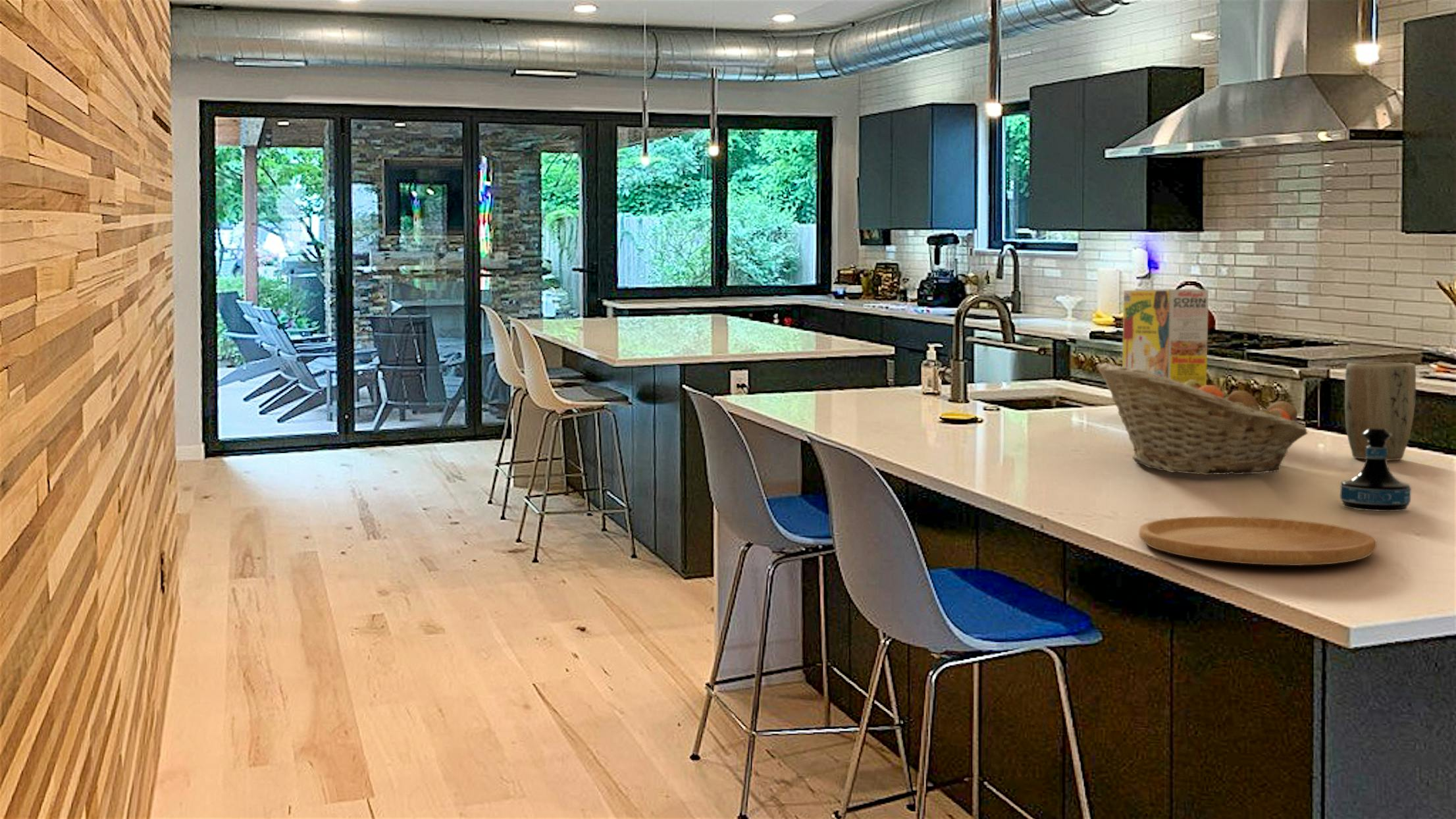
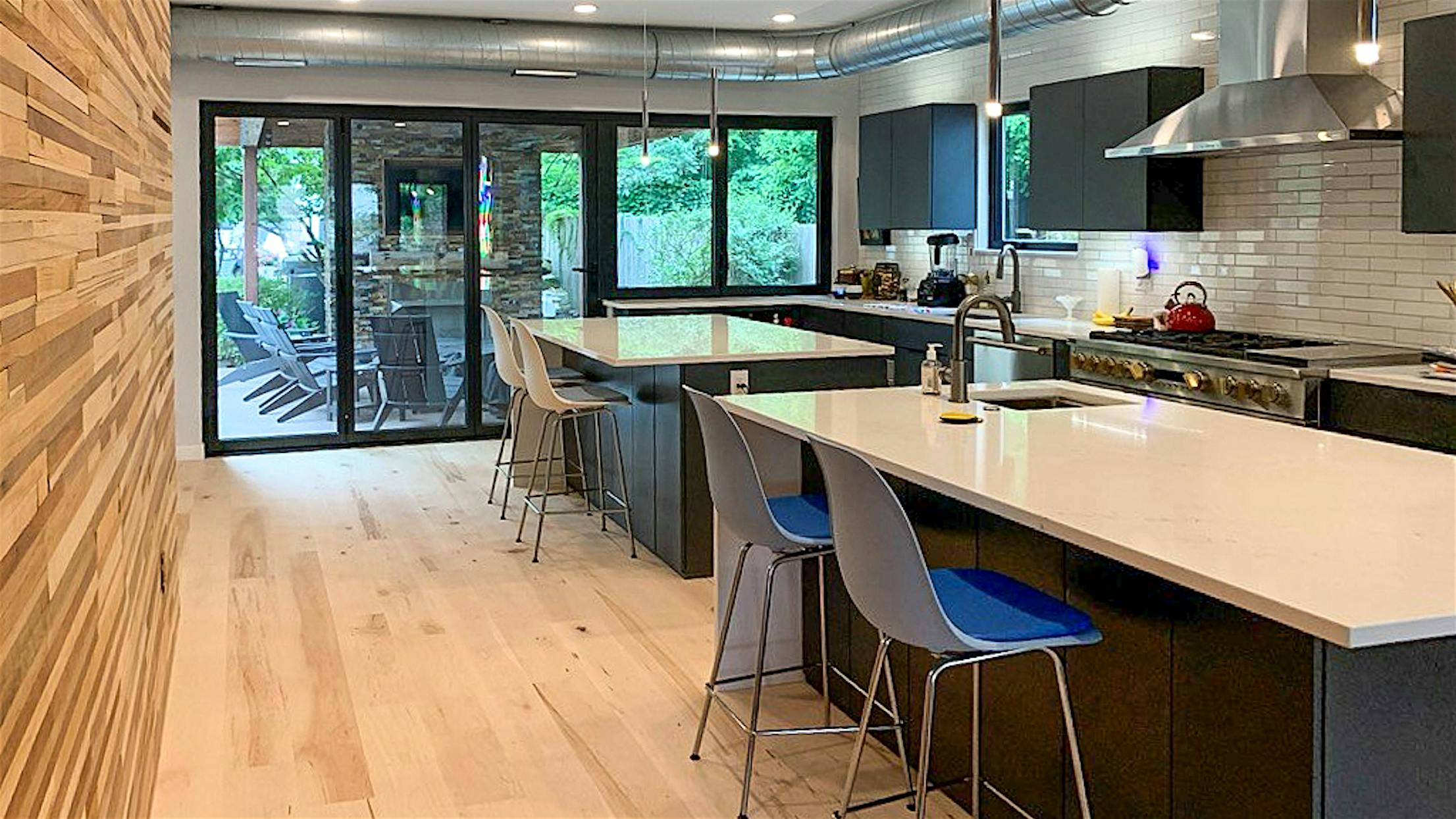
- fruit basket (1197, 415)
- plant pot (1379, 411)
- cutting board (1254, 539)
- cereal box (1163, 354)
- tequila bottle (1376, 468)
